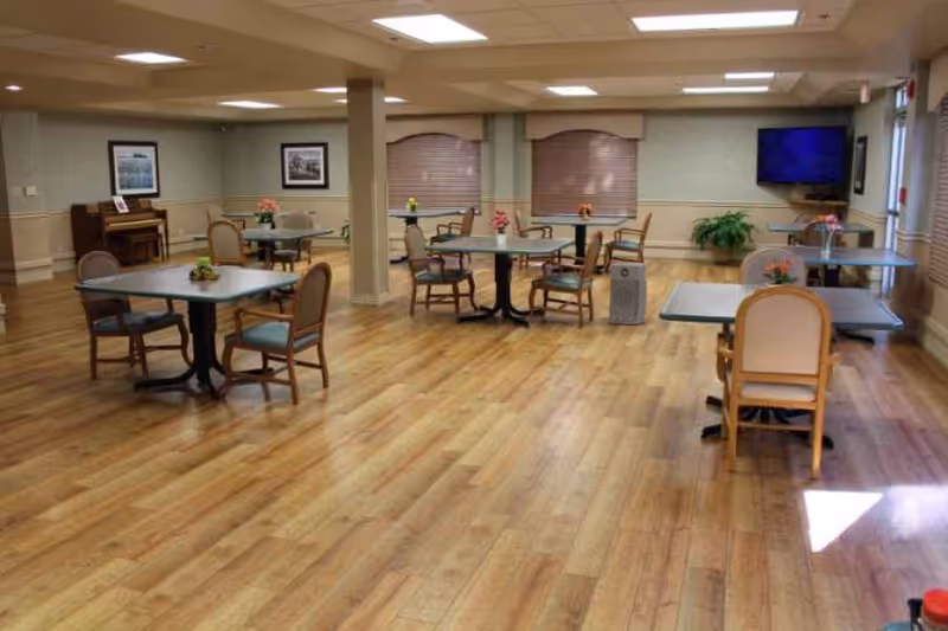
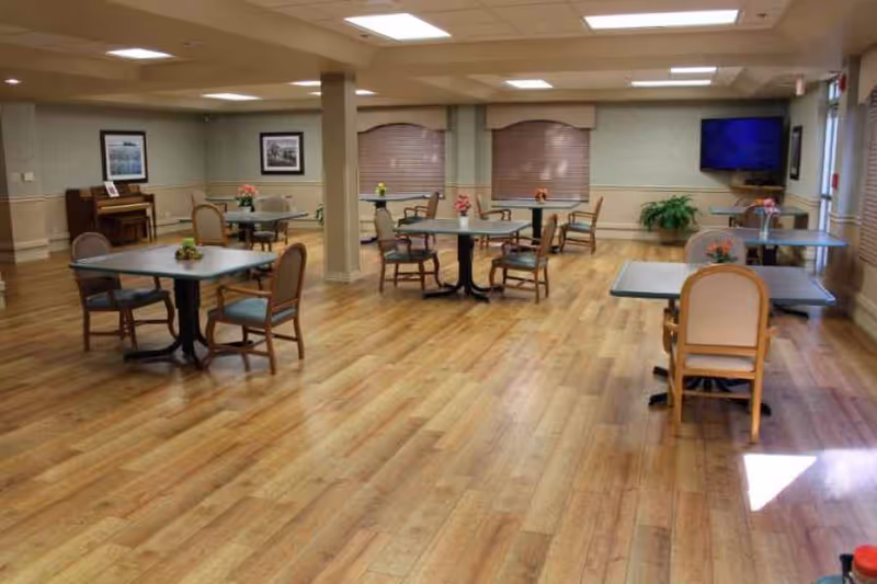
- air purifier (628, 292)
